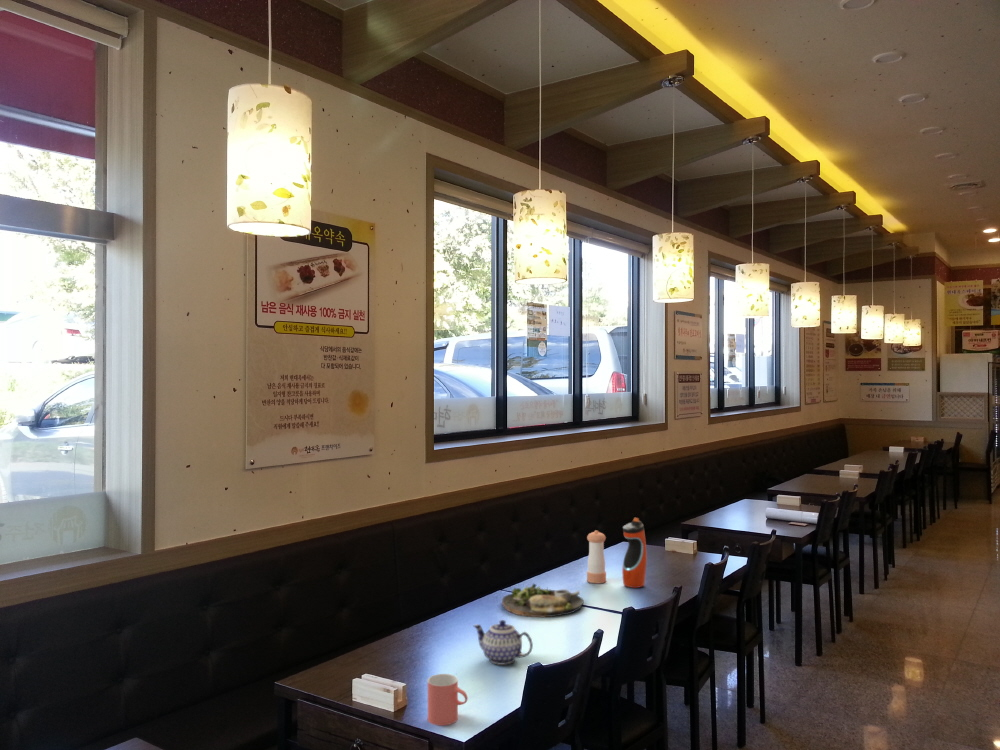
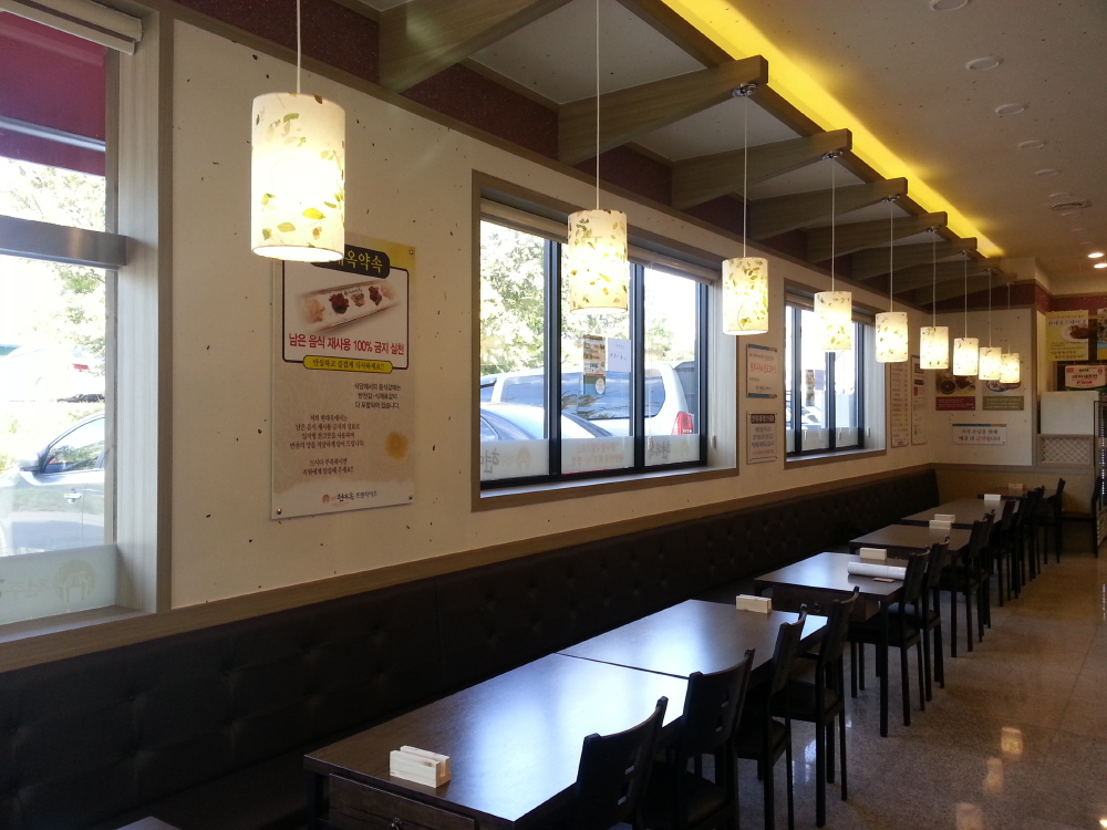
- teapot (502, 640)
- dinner plate (542, 595)
- cup (448, 700)
- pepper shaker (596, 555)
- water bottle (634, 551)
